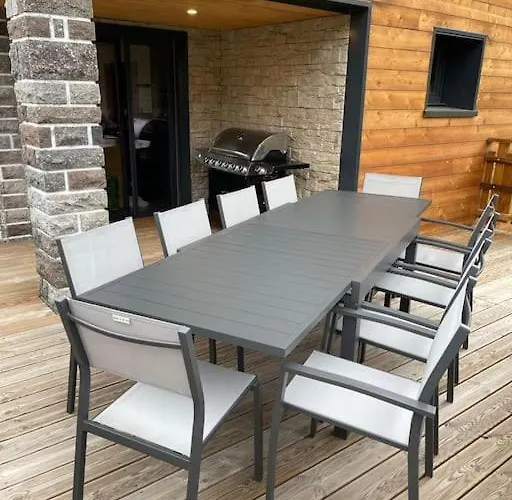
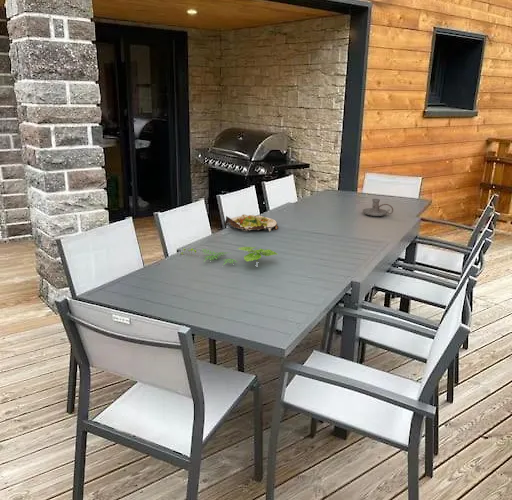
+ plant (223, 252)
+ salad plate (252, 221)
+ candle holder (378, 207)
